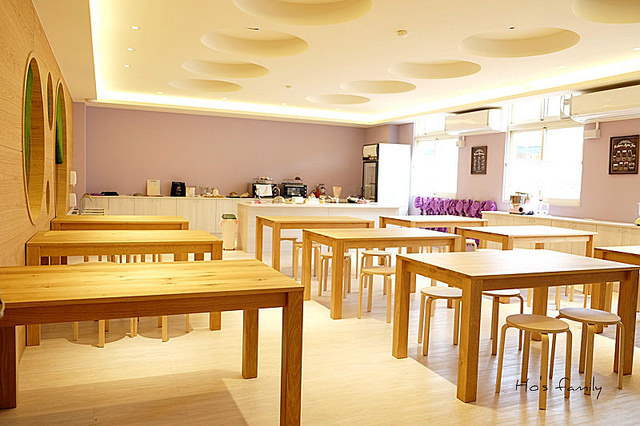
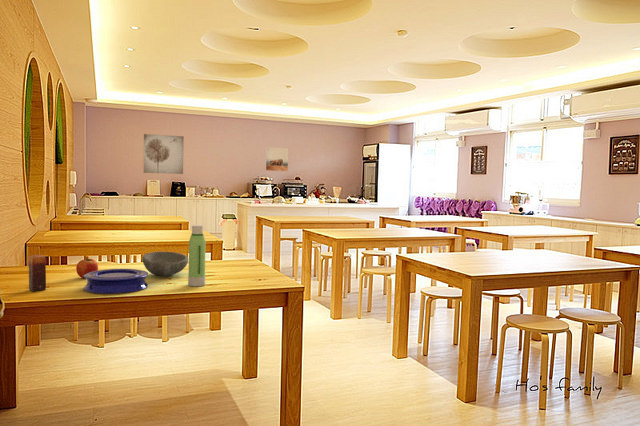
+ water bottle (196, 255)
+ wall art (163, 154)
+ apple (87, 267)
+ candle (37, 272)
+ plate (116, 280)
+ bowl (165, 264)
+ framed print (277, 159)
